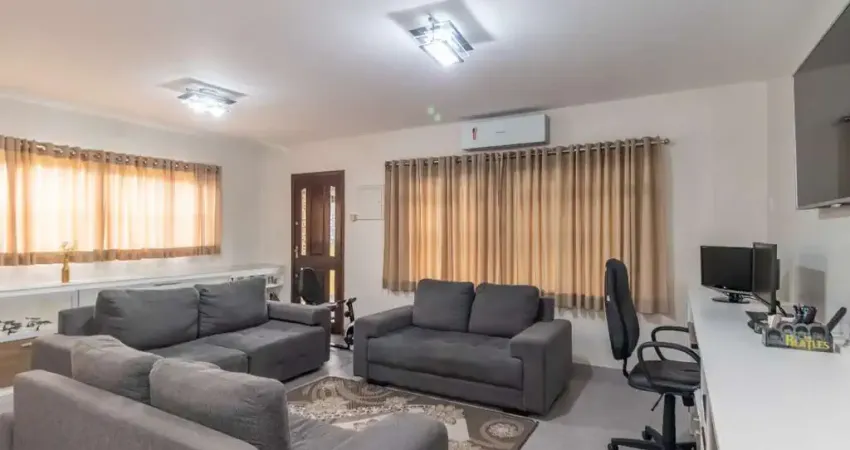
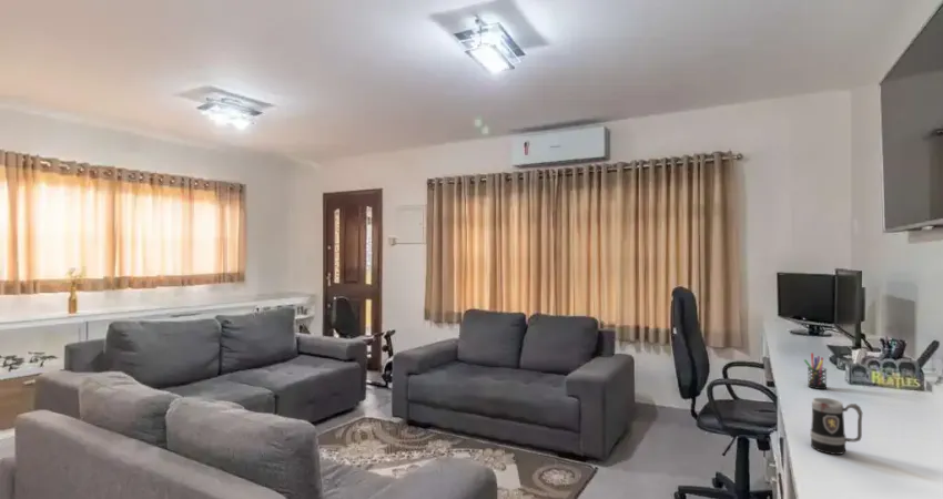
+ pen holder (814, 370)
+ mug (835, 426)
